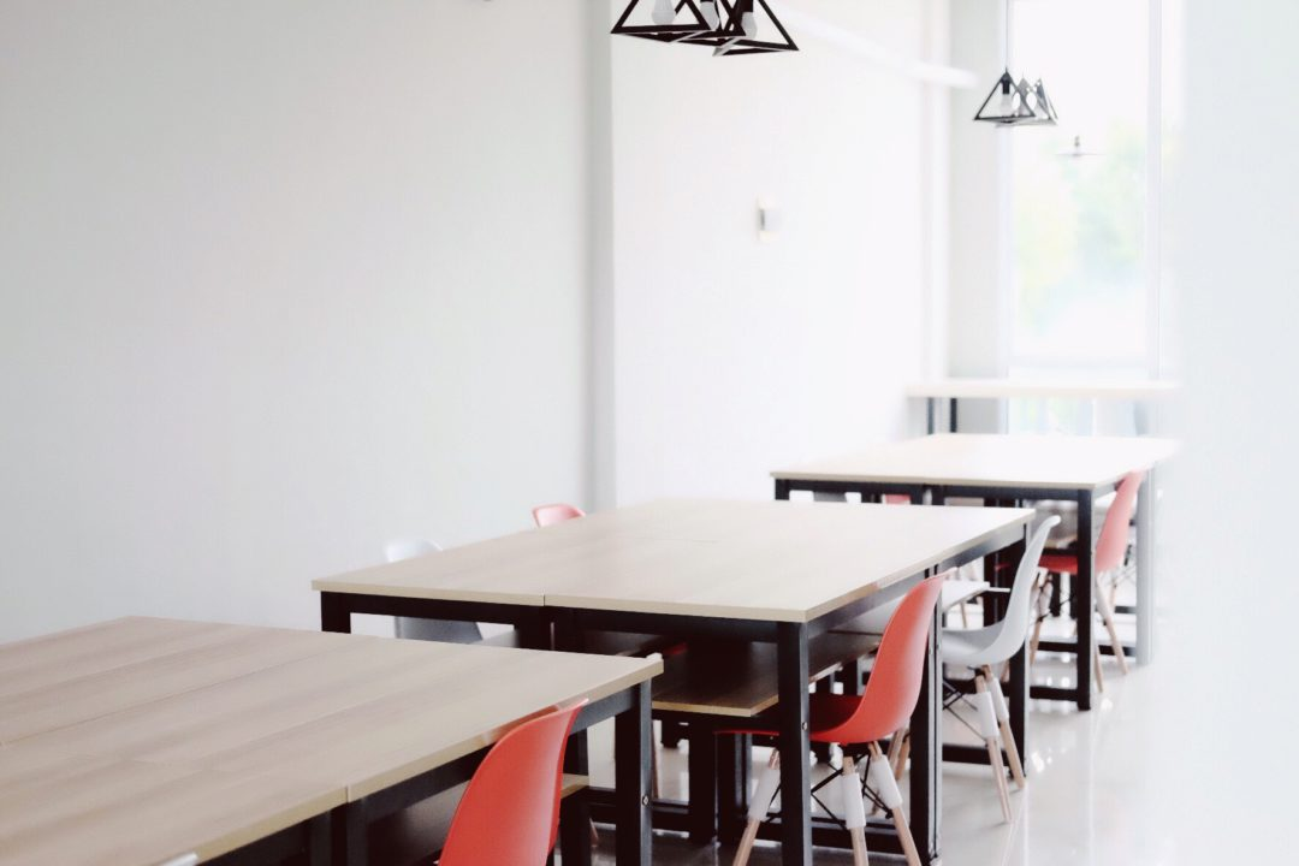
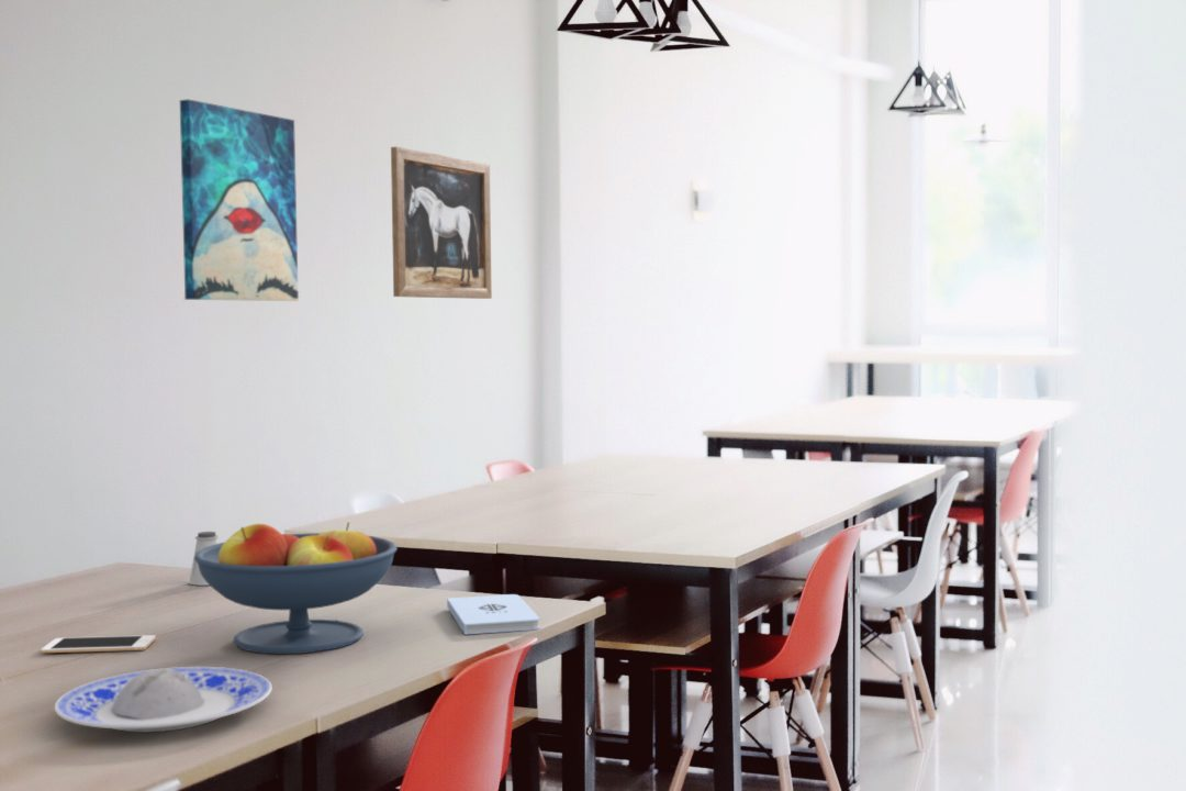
+ plate (165, 693)
+ cell phone (99, 644)
+ wall art (242, 205)
+ wall art (444, 226)
+ saltshaker (202, 548)
+ fruit bowl (298, 578)
+ notepad (492, 613)
